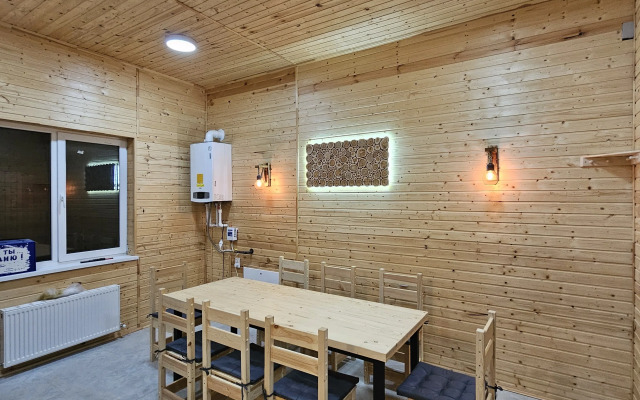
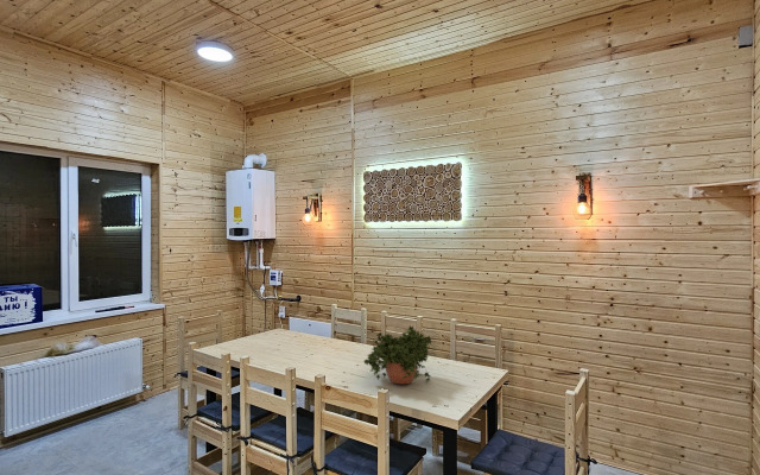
+ potted plant (399, 356)
